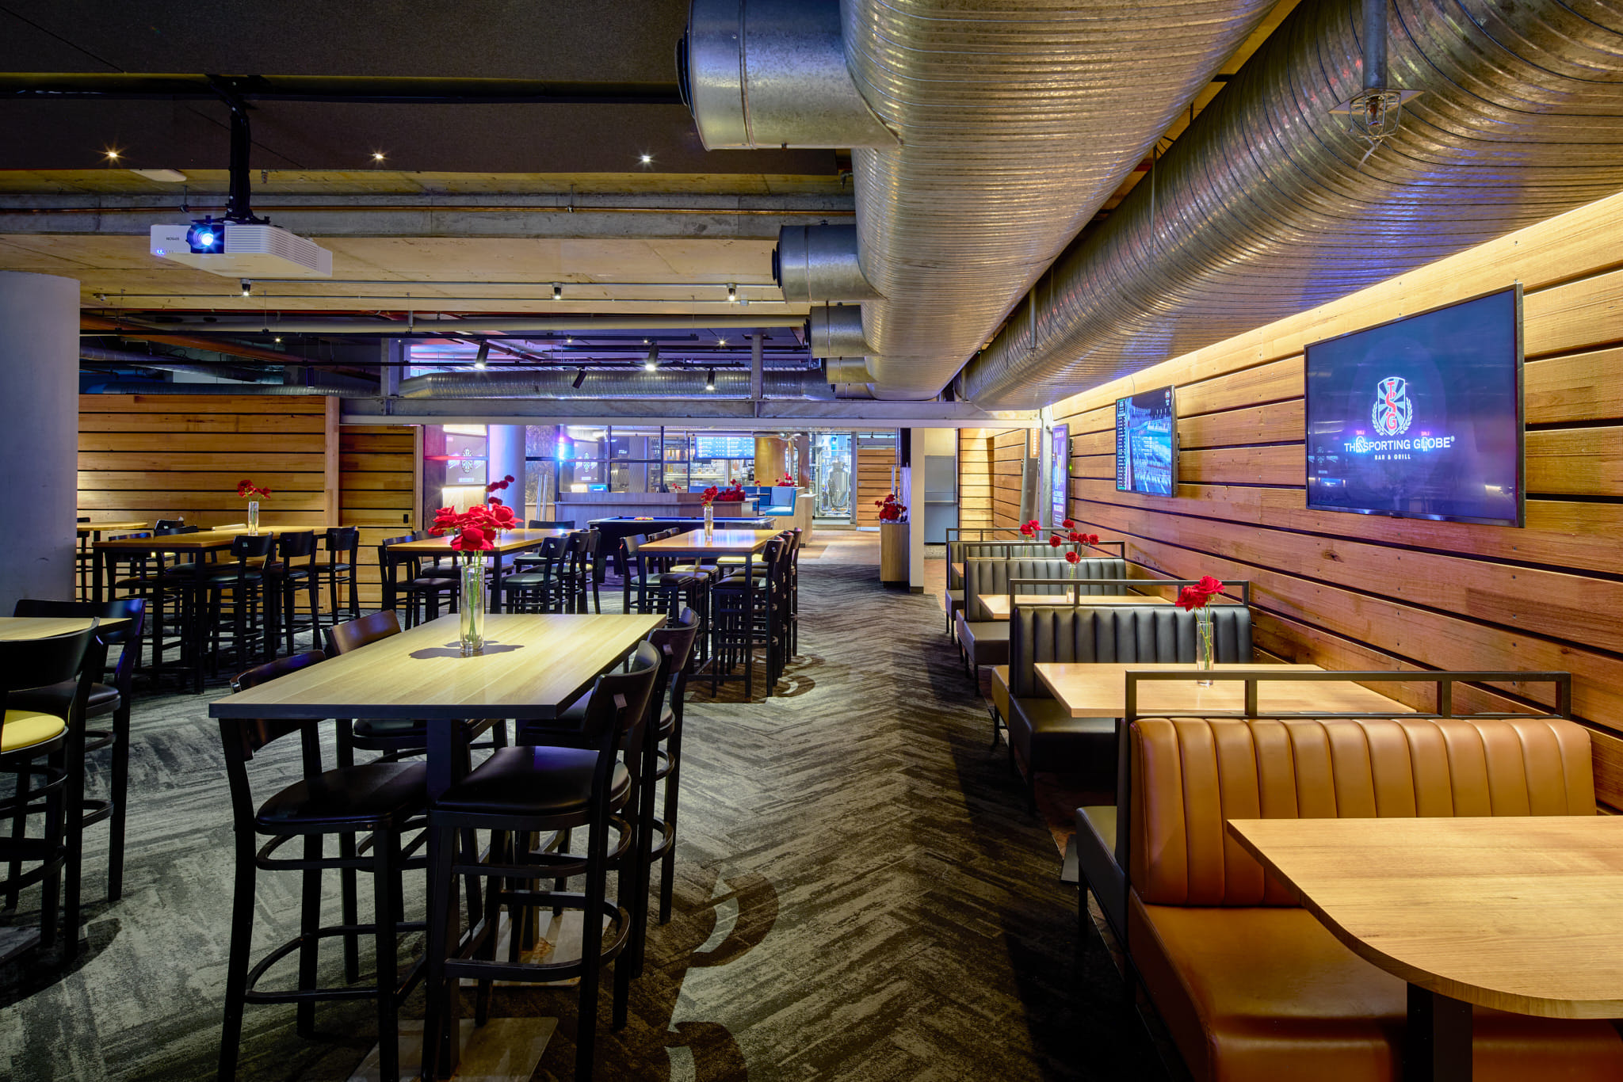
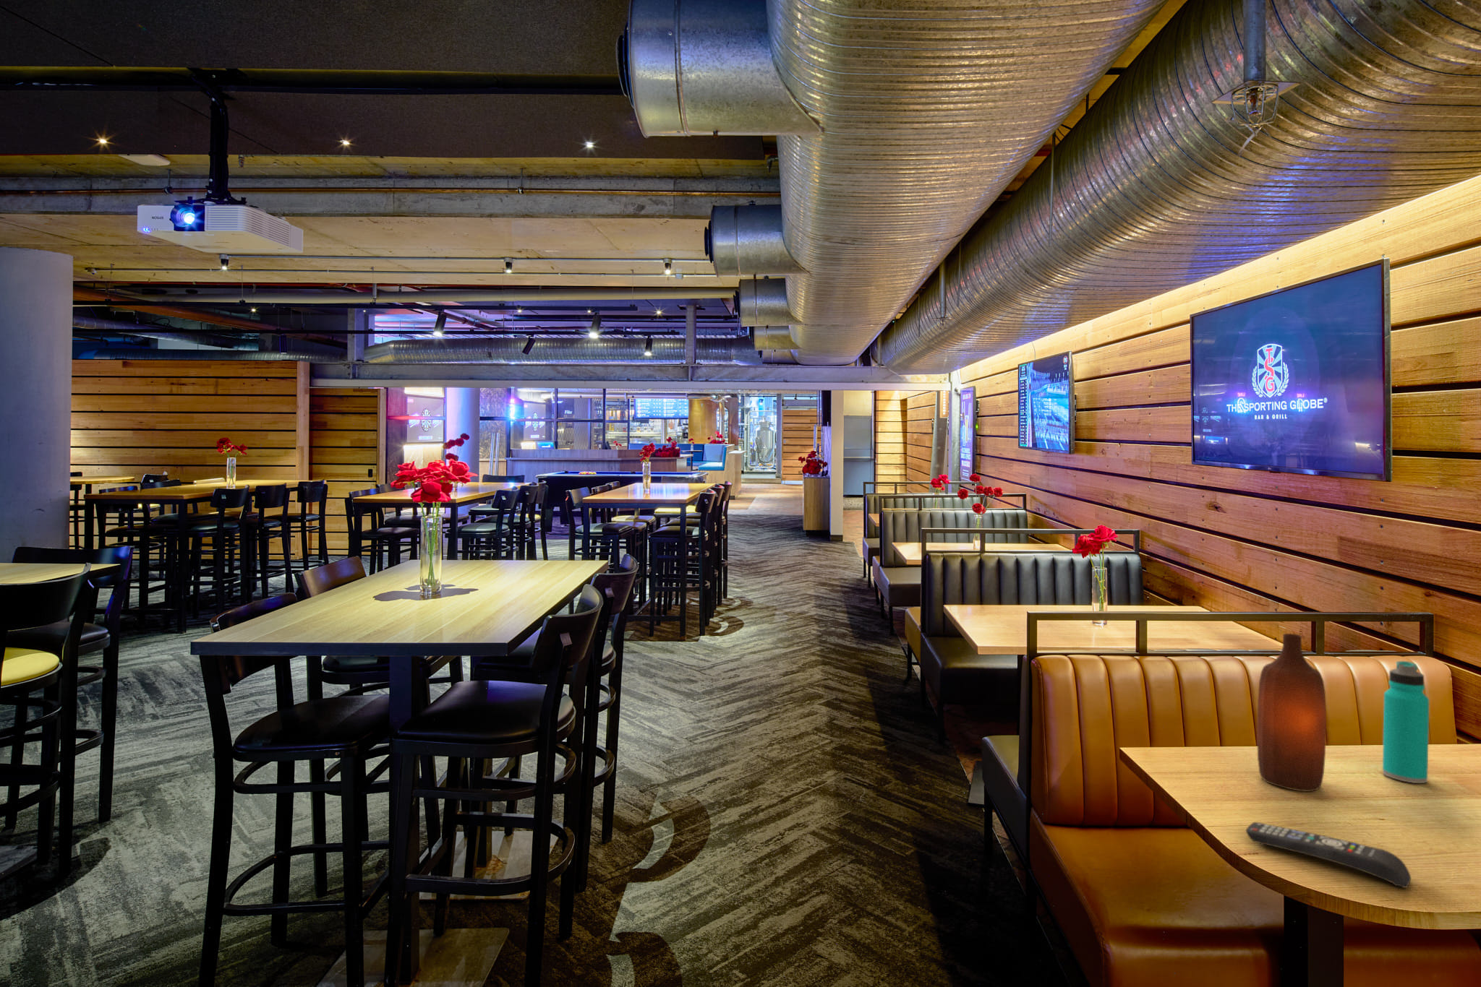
+ water bottle (1406, 719)
+ remote control (1323, 848)
+ bottle (1290, 708)
